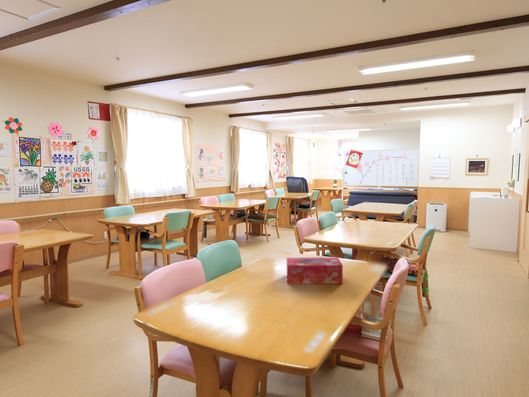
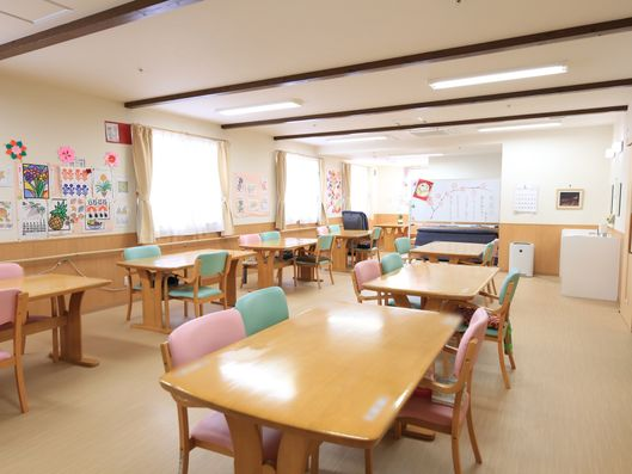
- tissue box (313, 270)
